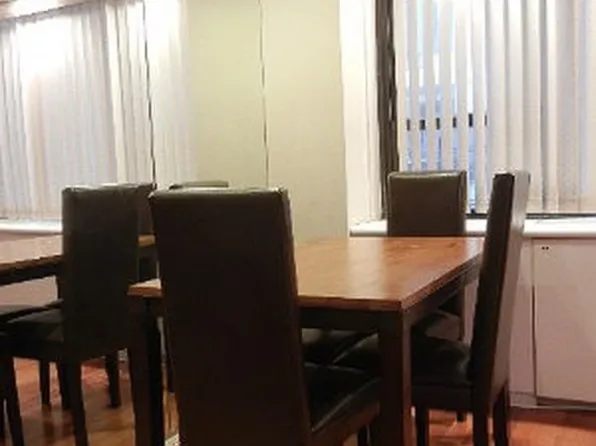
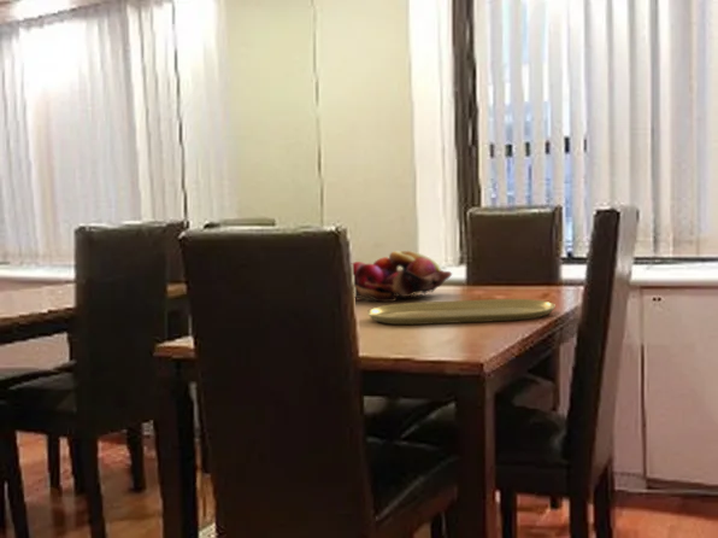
+ placemat (460, 311)
+ fruit basket (395, 274)
